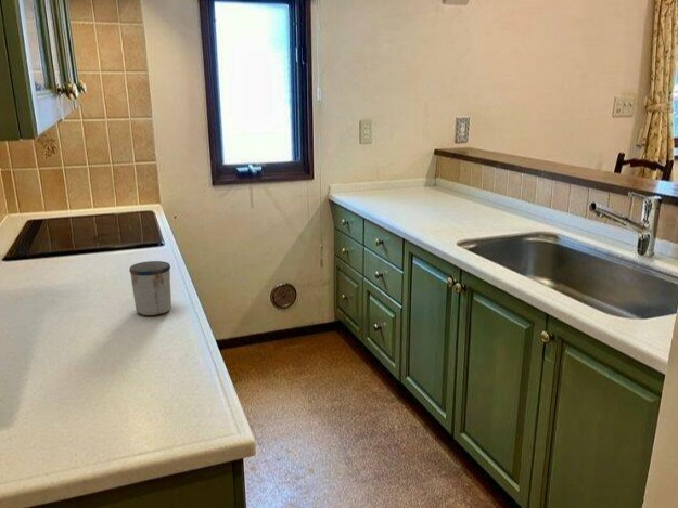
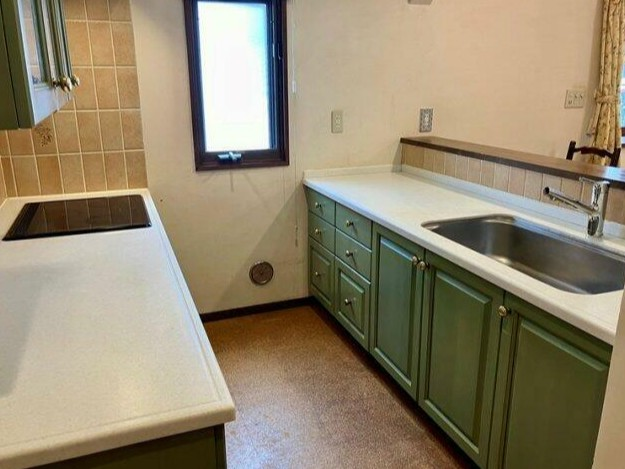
- mug (151, 286)
